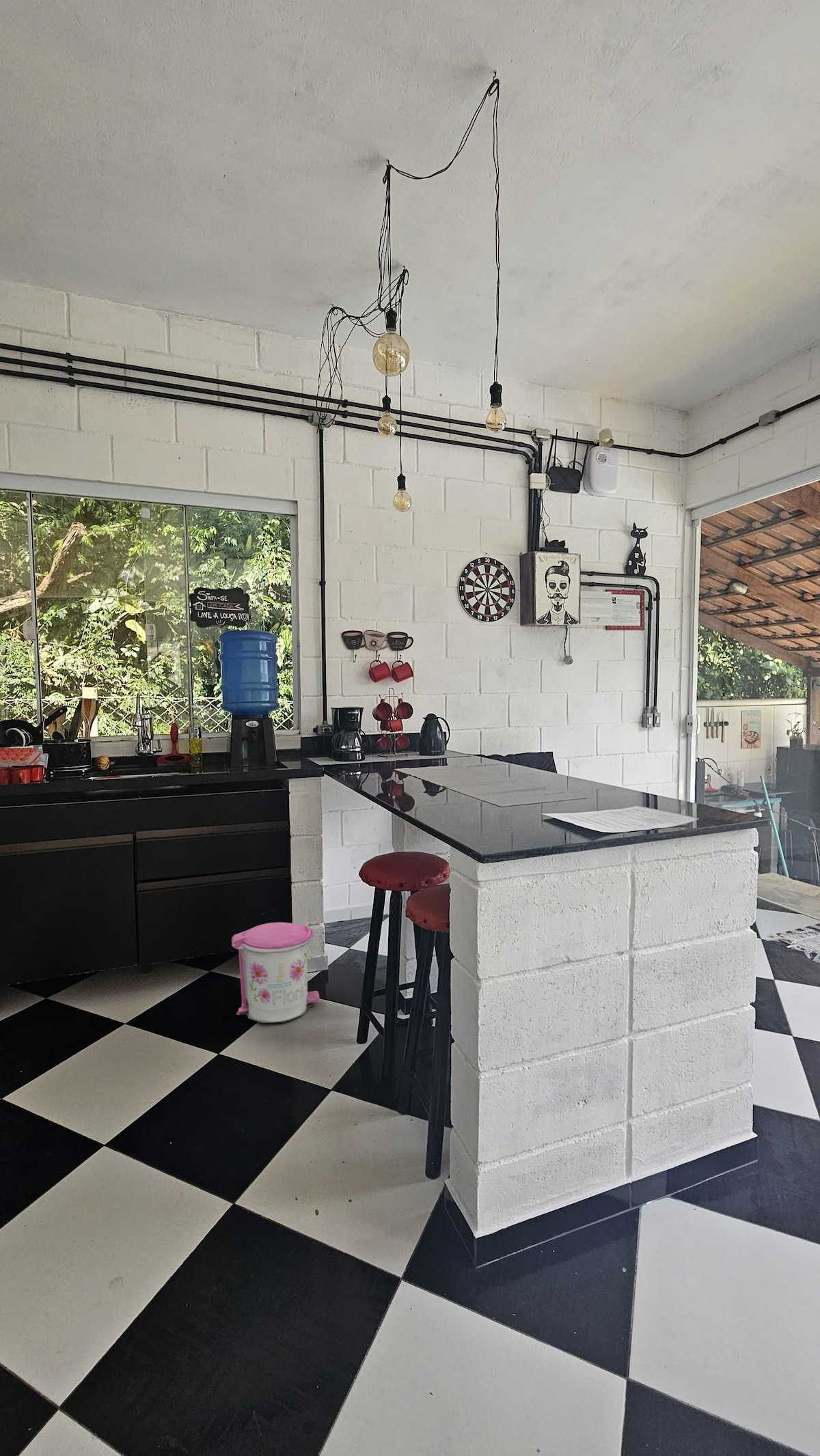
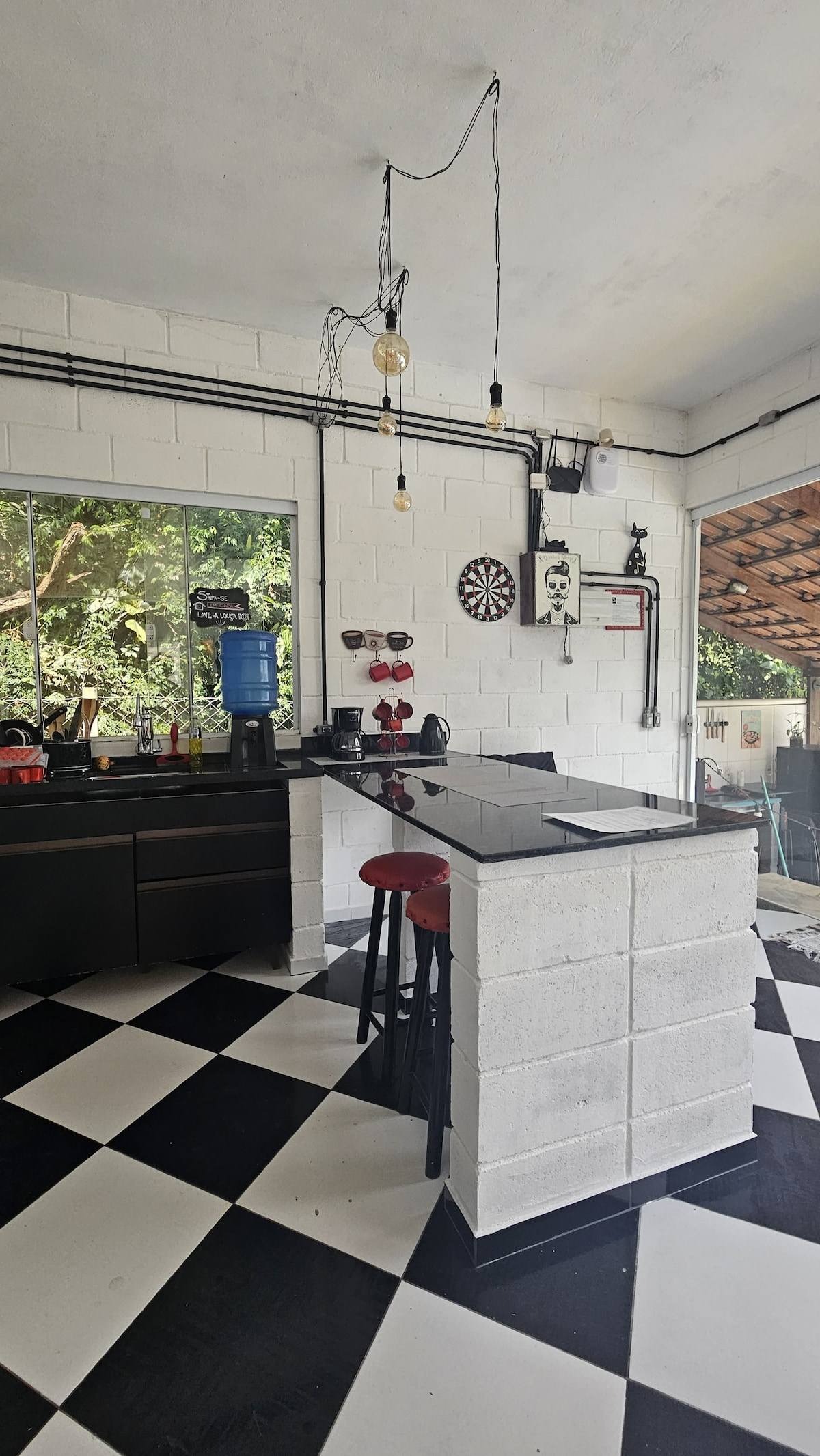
- trash can (275, 969)
